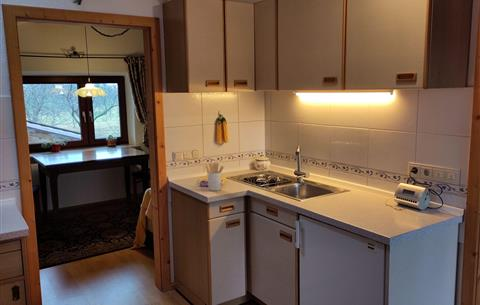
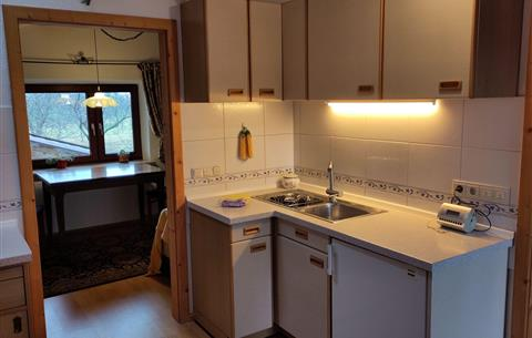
- utensil holder (214, 175)
